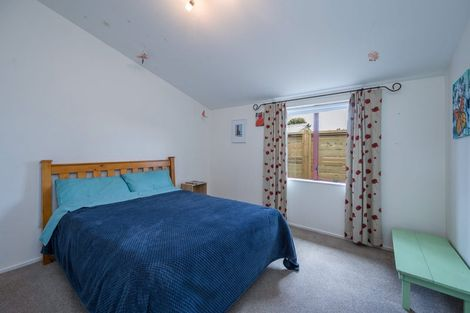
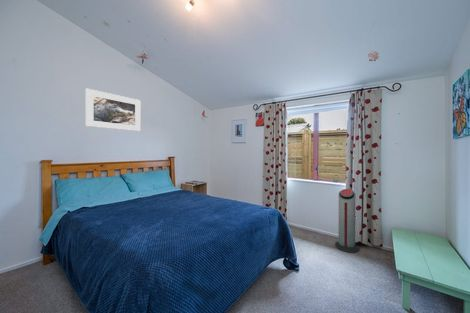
+ air purifier (346, 218)
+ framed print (115, 112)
